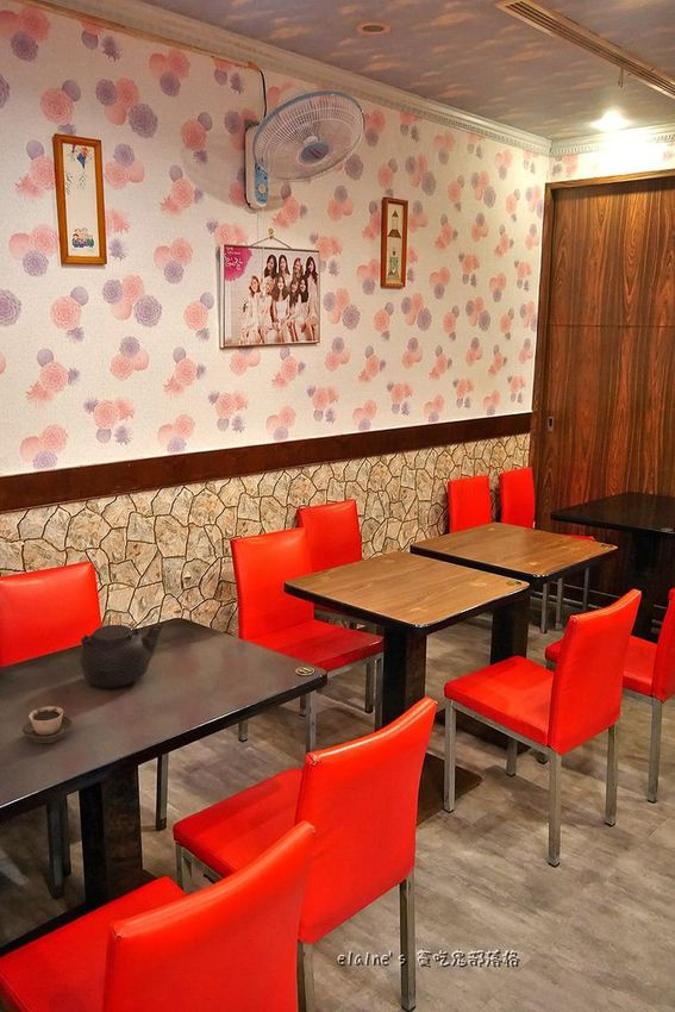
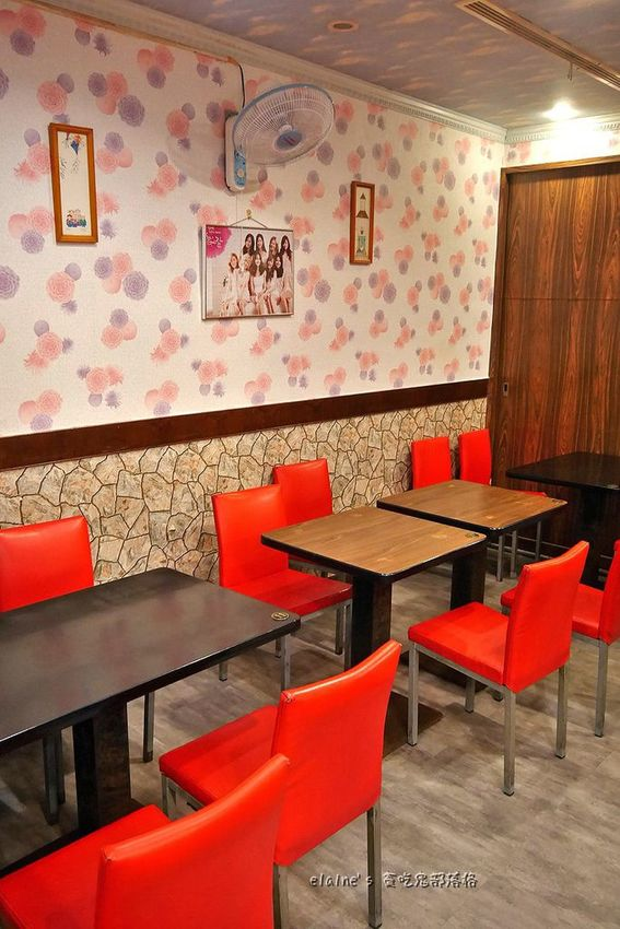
- cup (46, 724)
- teapot (121, 654)
